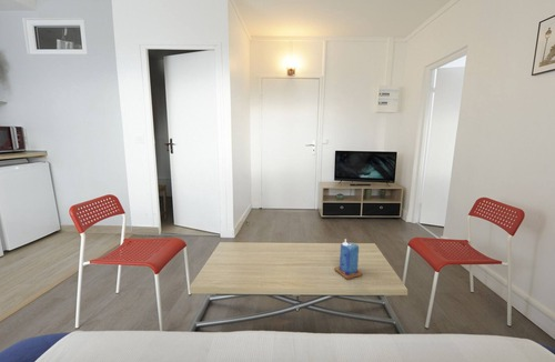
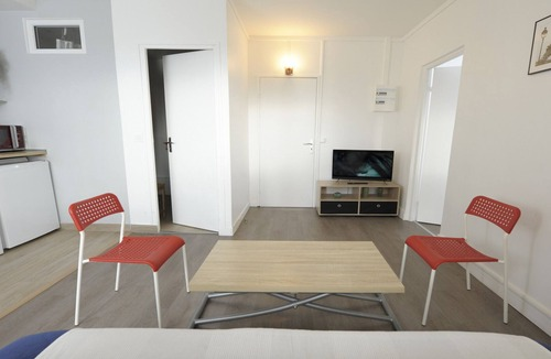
- candle (349, 257)
